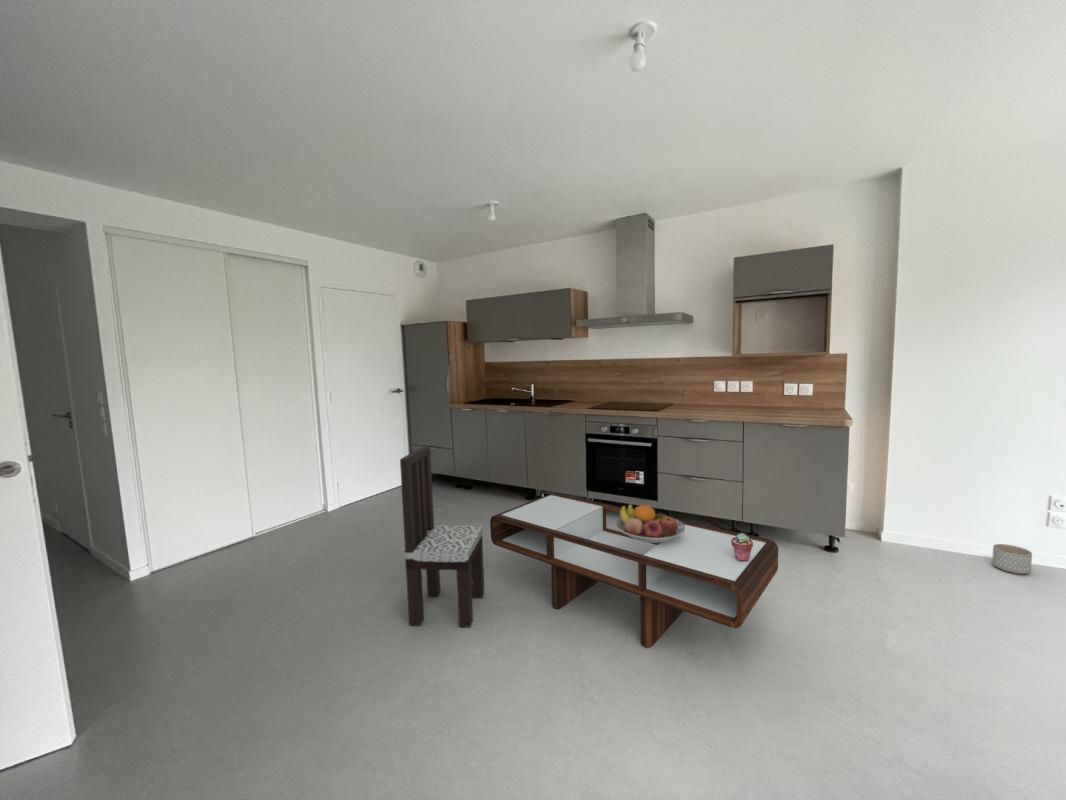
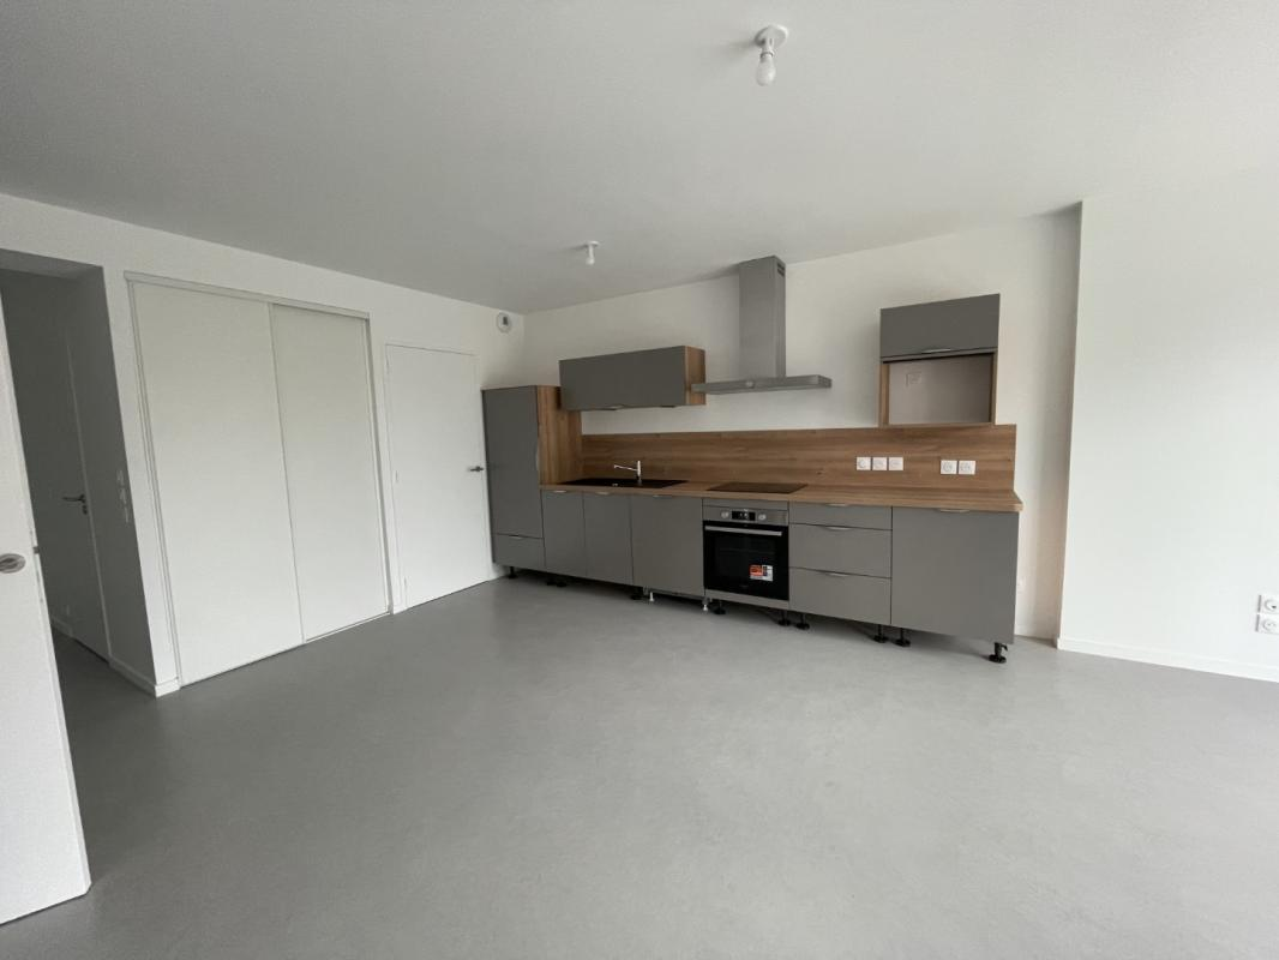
- potted succulent (742, 545)
- fruit bowl (649, 520)
- planter (1011, 559)
- coffee table (620, 566)
- dining chair (444, 531)
